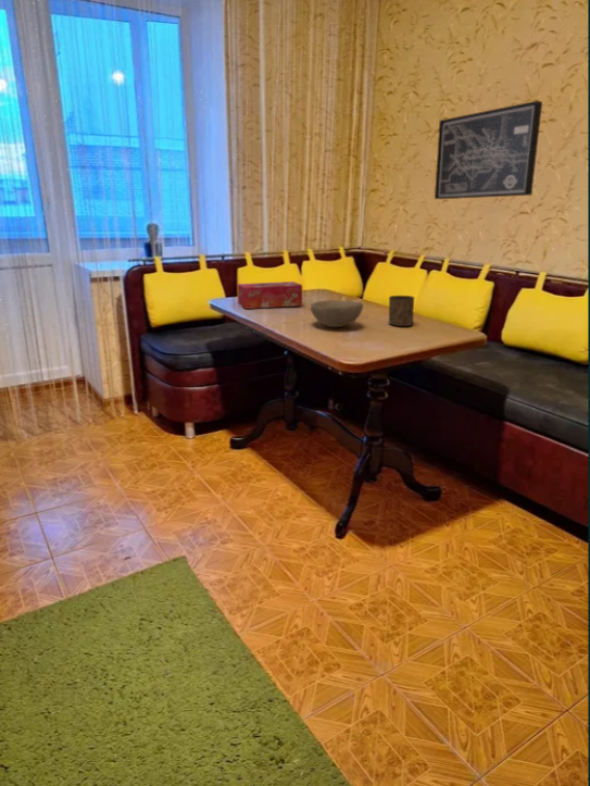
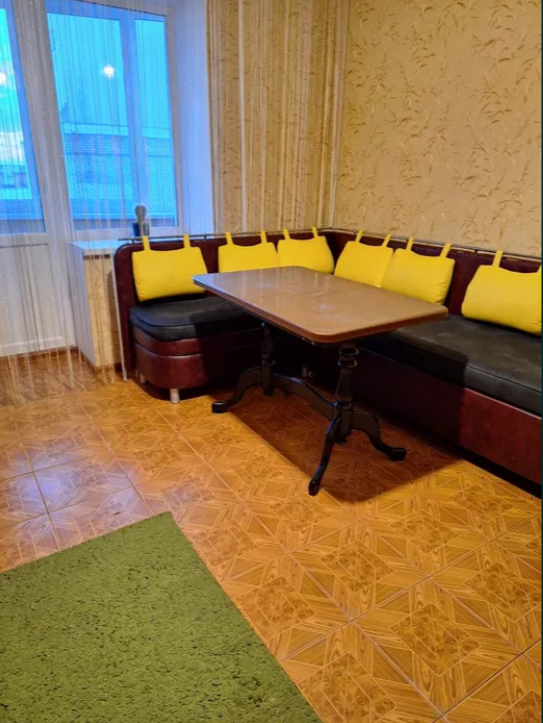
- bowl (336, 314)
- cup (401, 310)
- wall art (482, 155)
- tissue box (269, 295)
